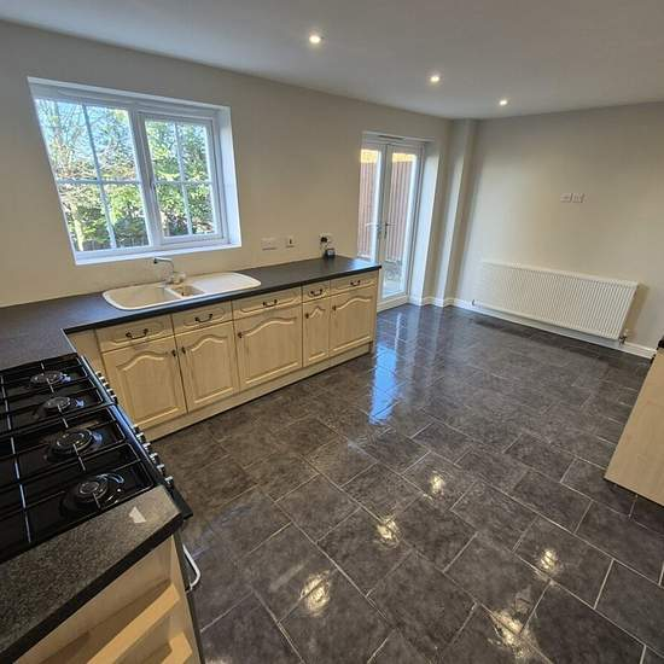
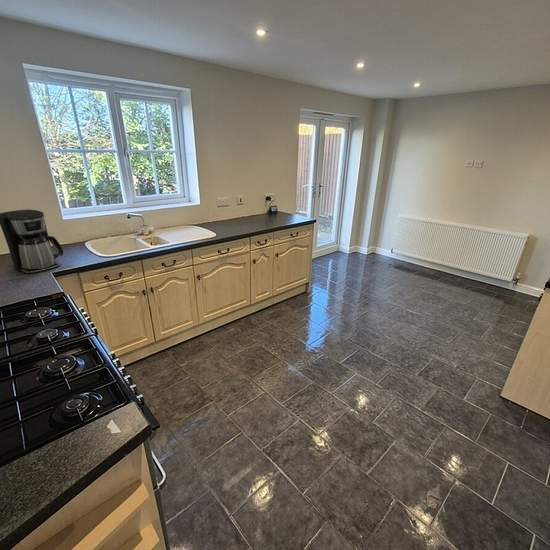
+ coffee maker (32, 238)
